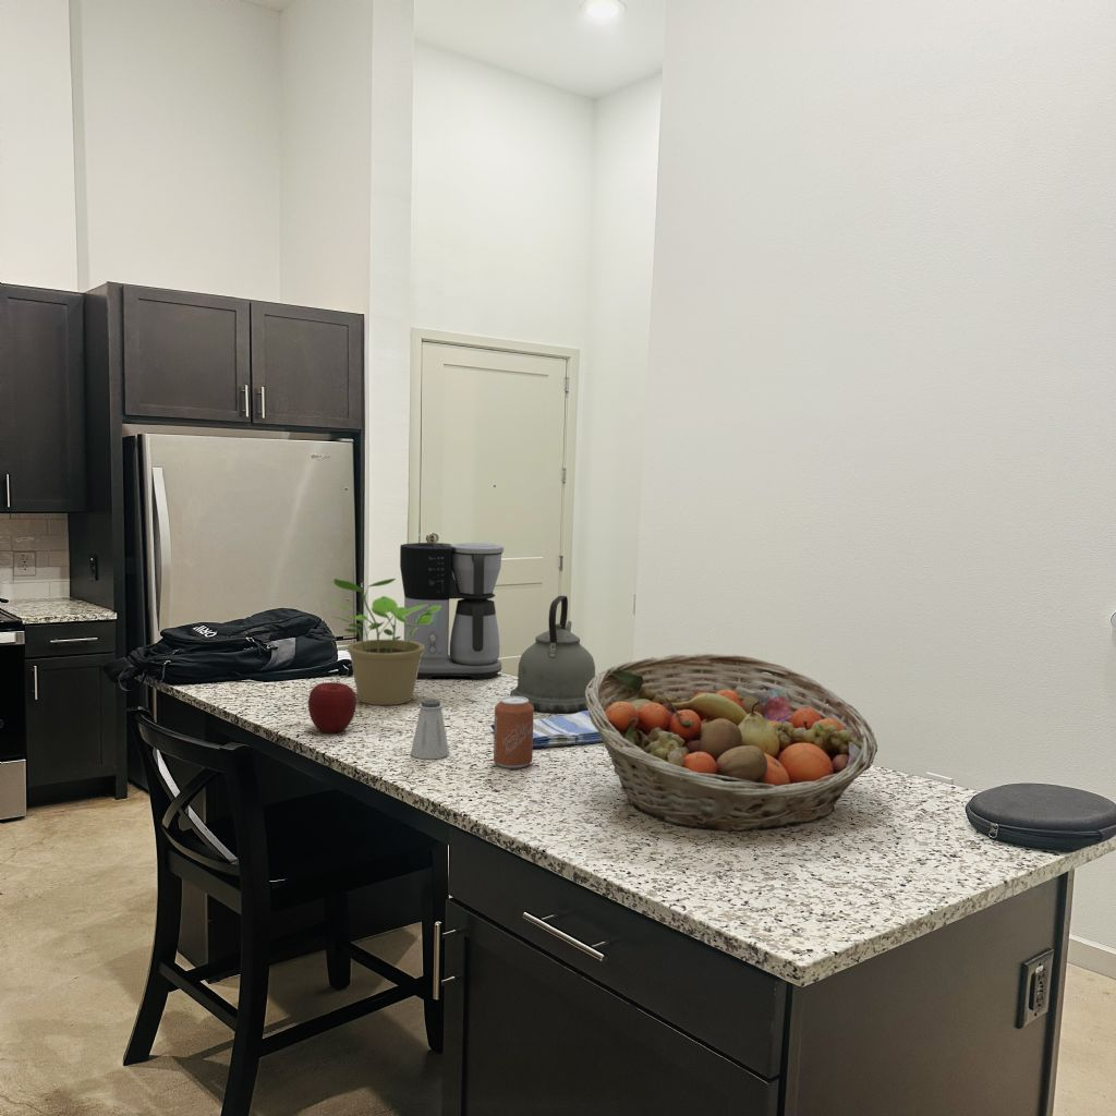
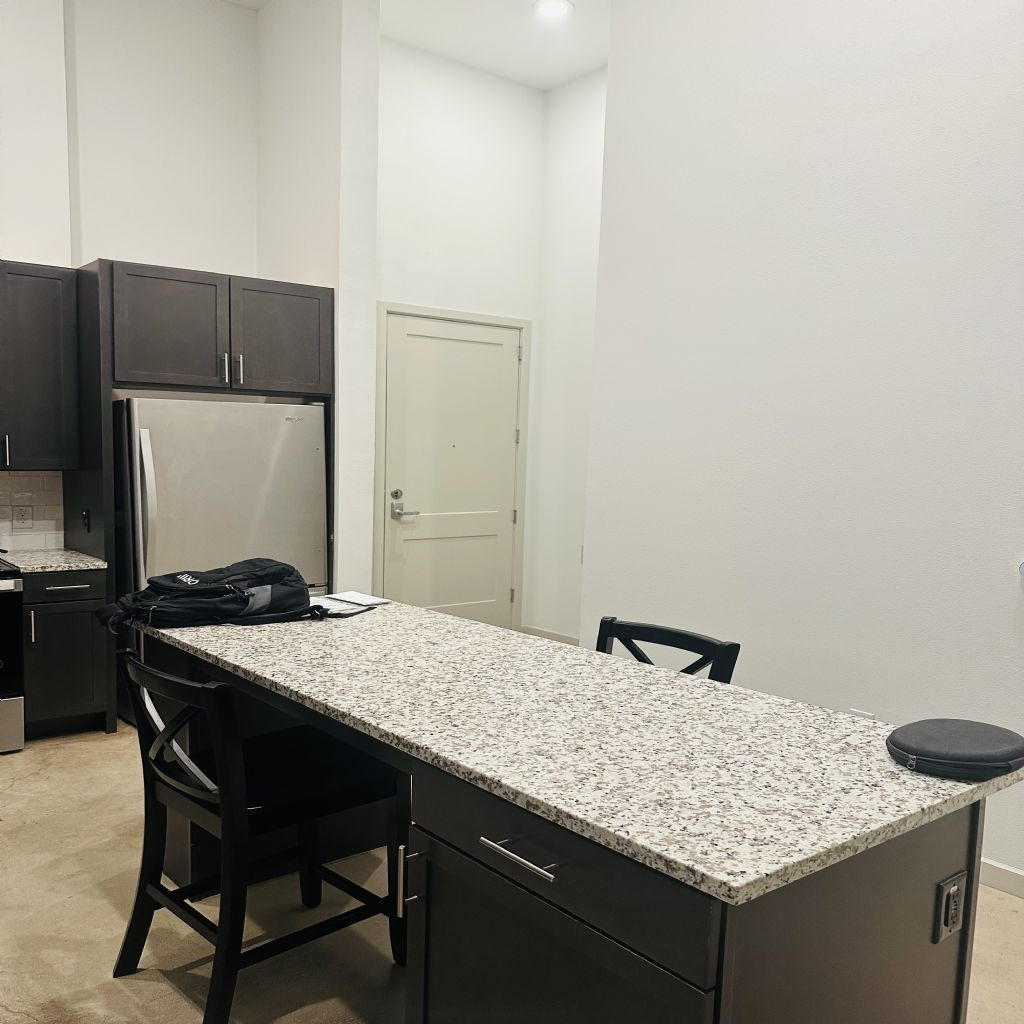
- potted plant (378, 635)
- kettle (556, 648)
- saltshaker (429, 727)
- coffee maker (448, 609)
- apple (331, 706)
- dish towel (558, 728)
- fruit basket (728, 737)
- can (513, 731)
